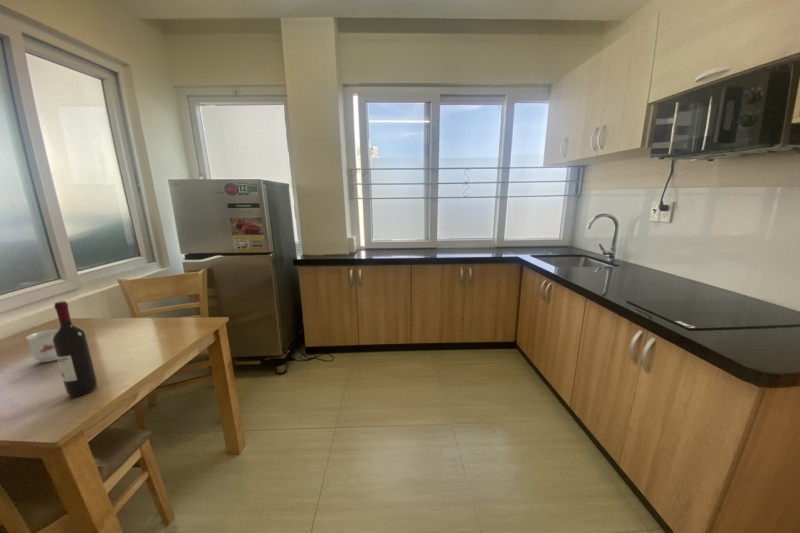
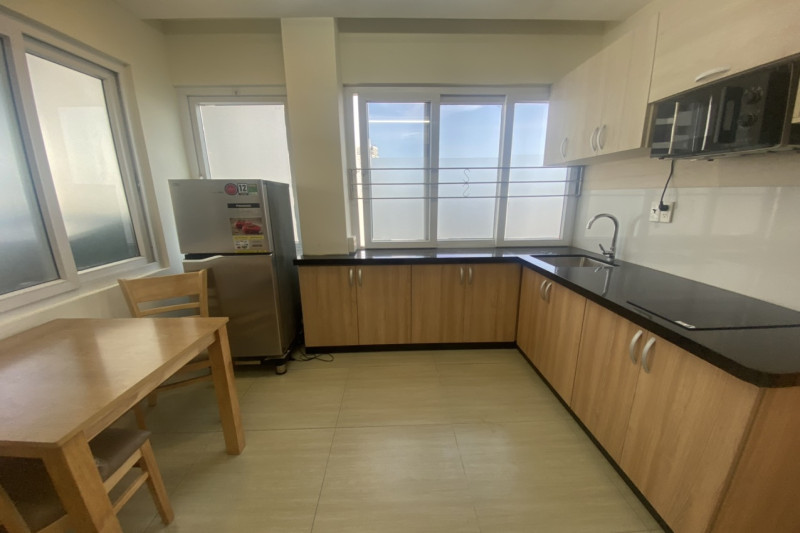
- wine bottle (72, 348)
- mug (53, 345)
